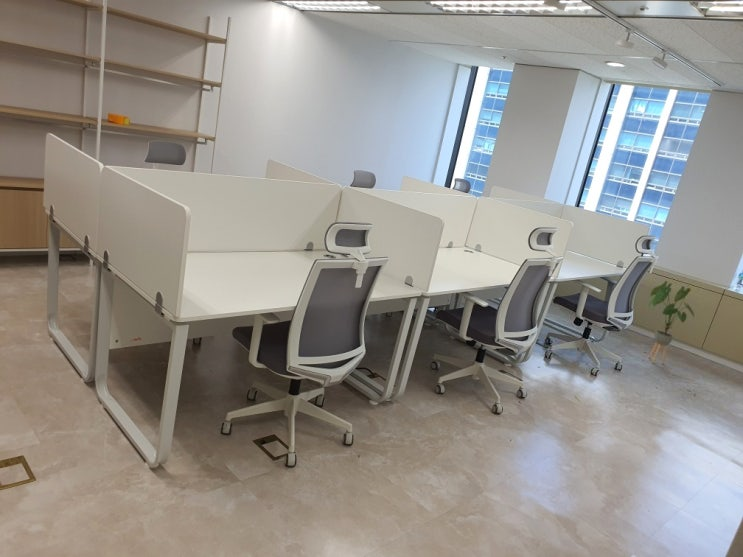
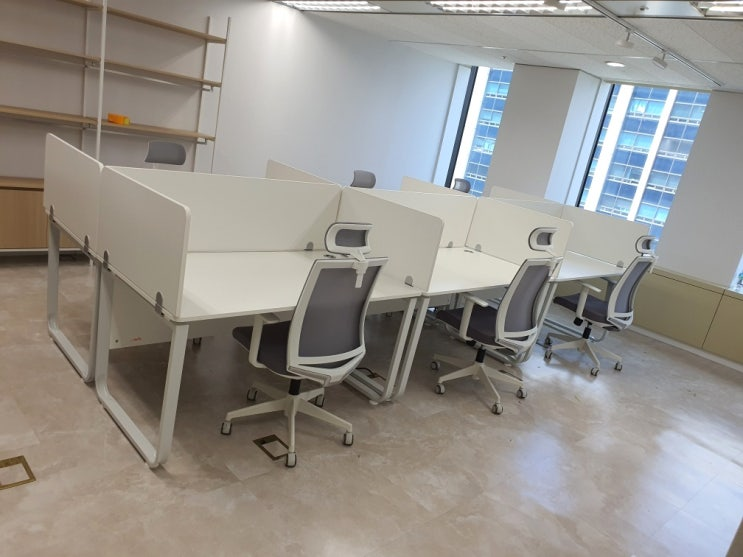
- house plant (665, 323)
